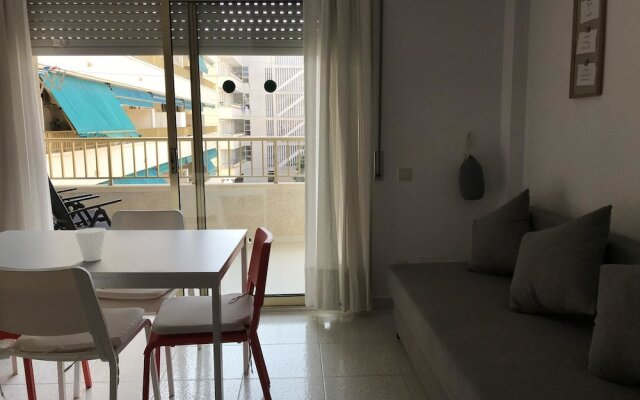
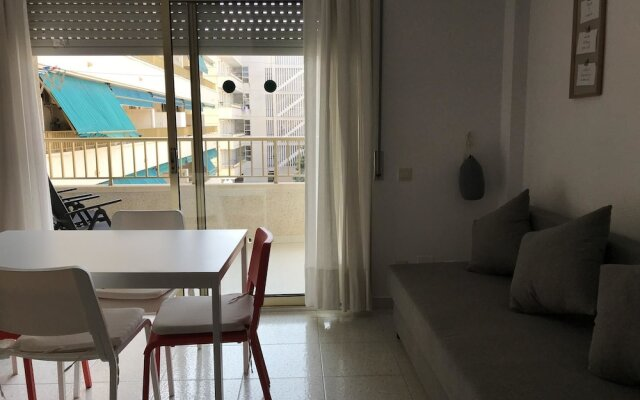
- cup (91, 244)
